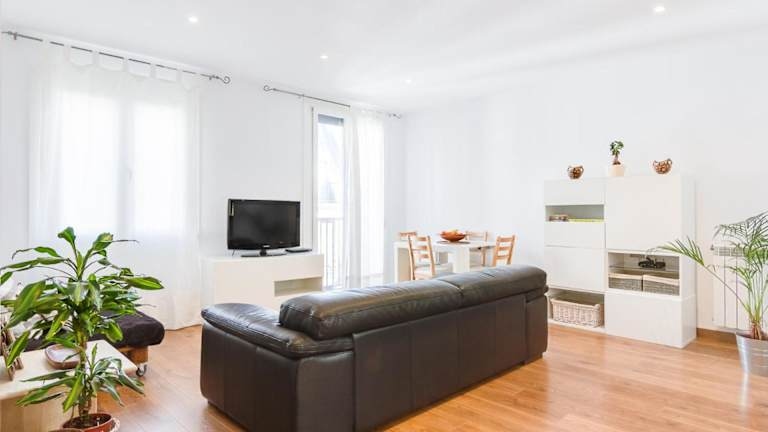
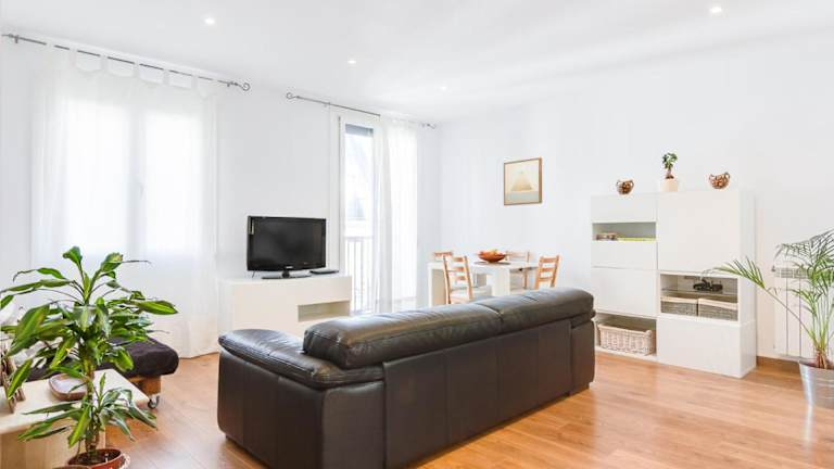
+ wall art (521, 182)
